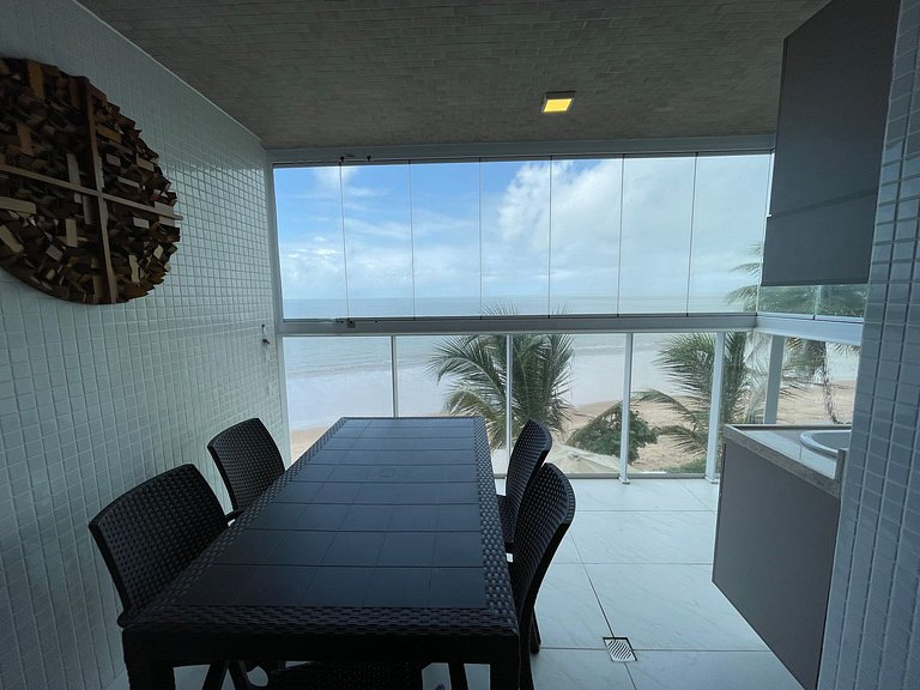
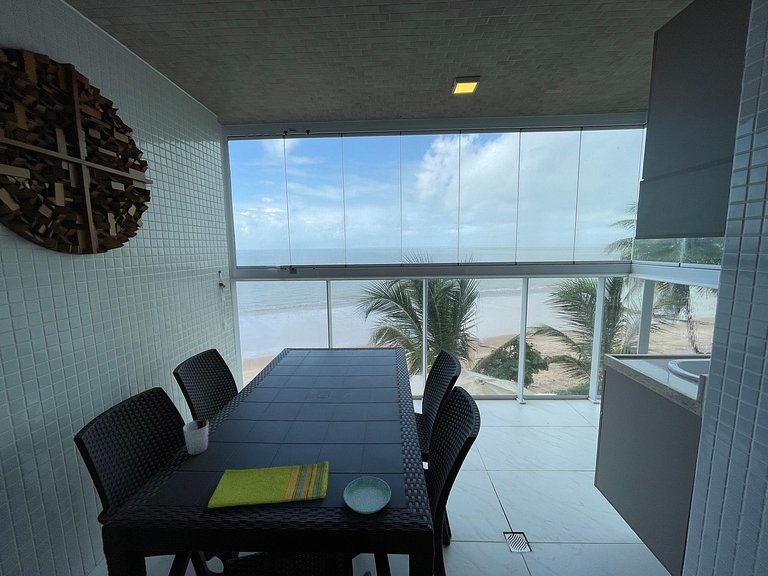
+ dish towel (273, 483)
+ cup (196, 435)
+ saucer (367, 496)
